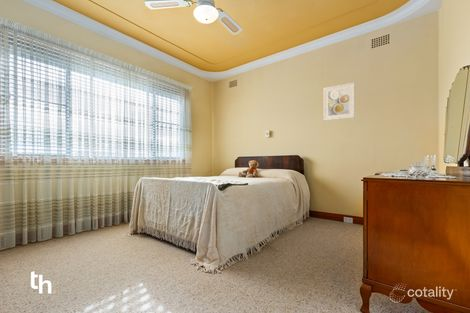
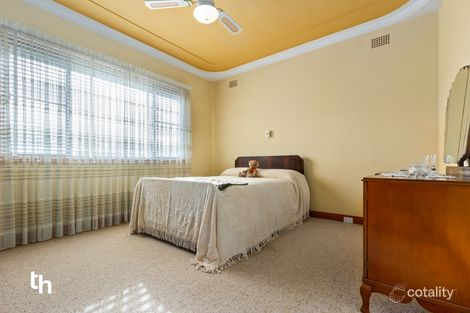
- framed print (338, 102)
